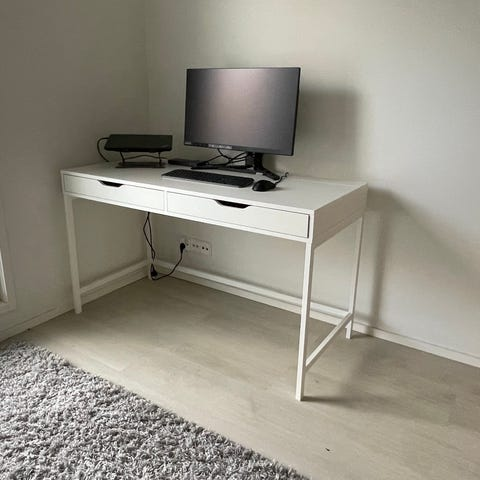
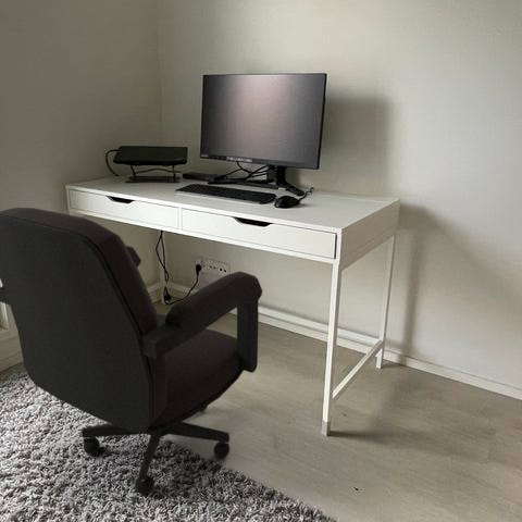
+ office chair (138, 334)
